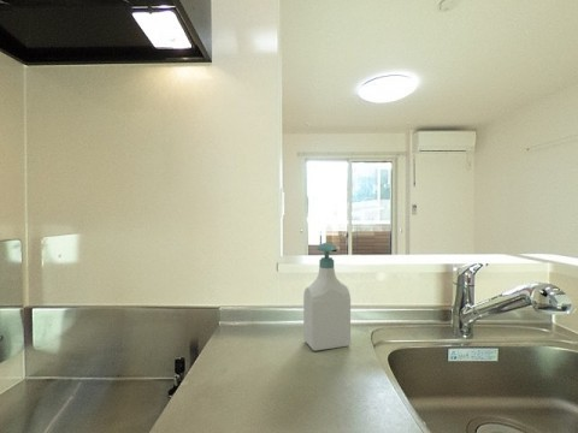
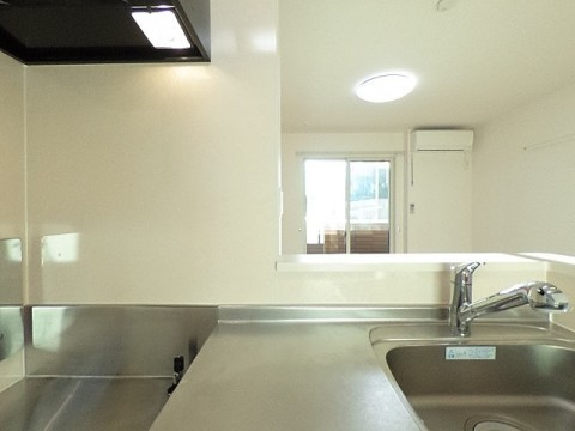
- soap bottle (328, 293)
